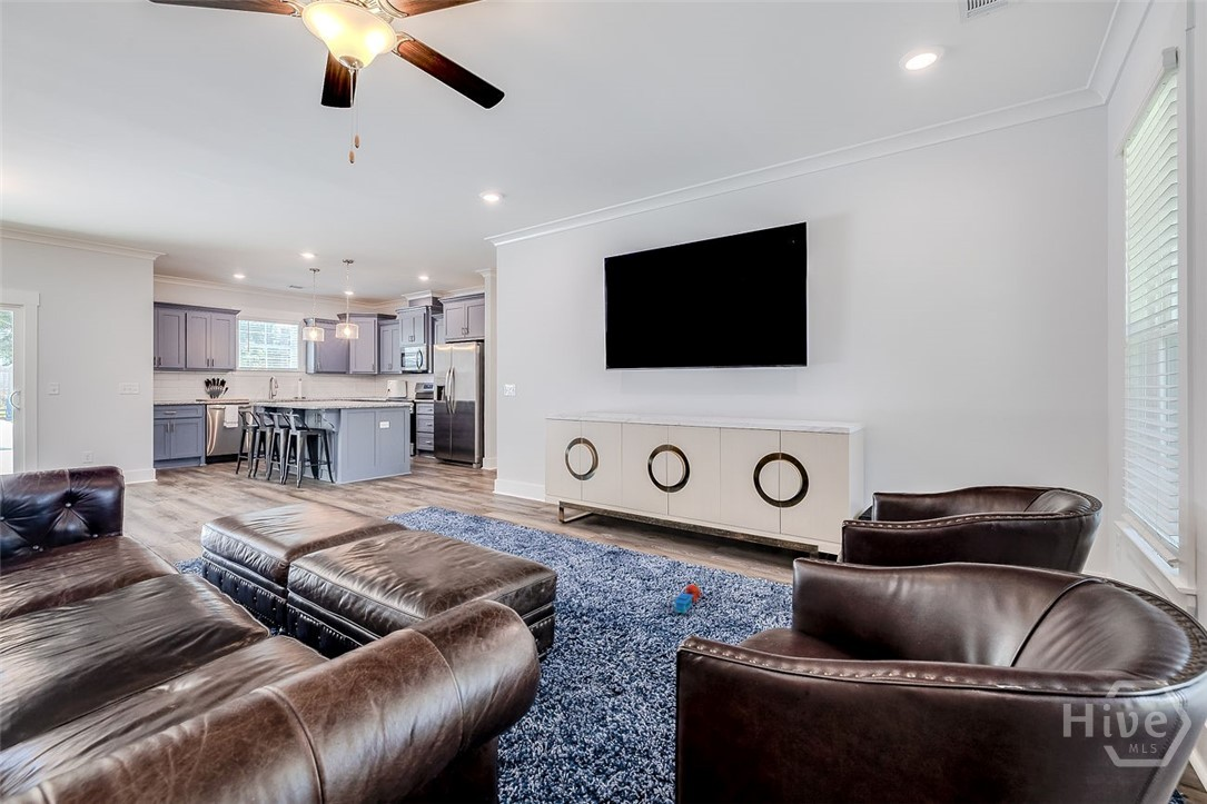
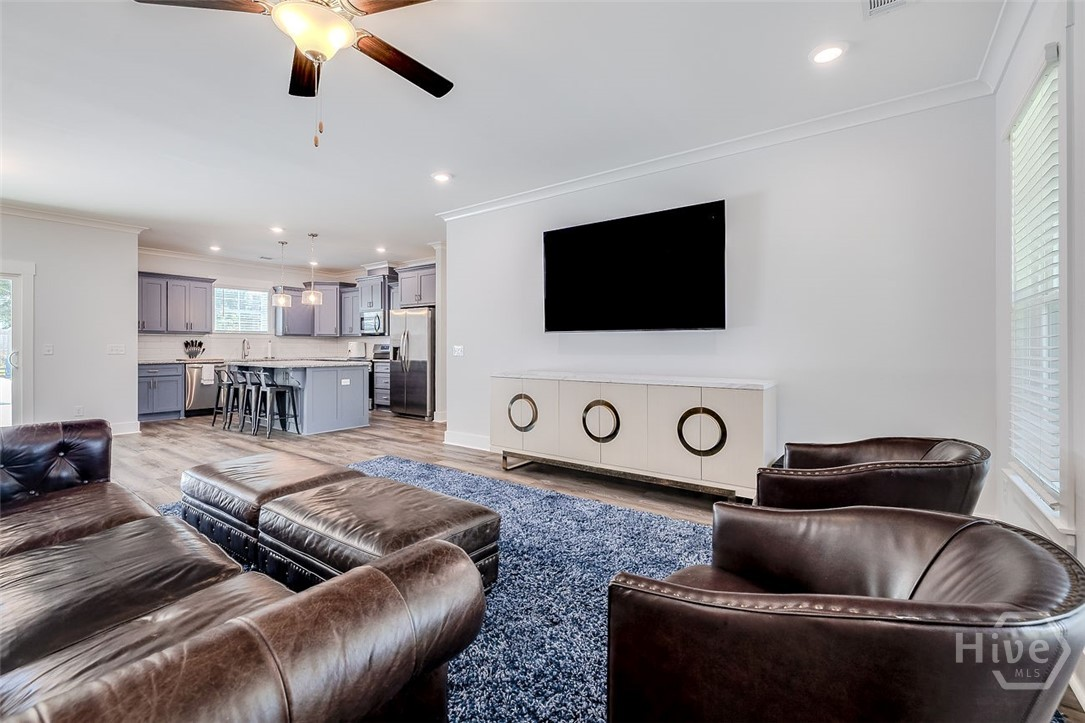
- toy train (689, 595)
